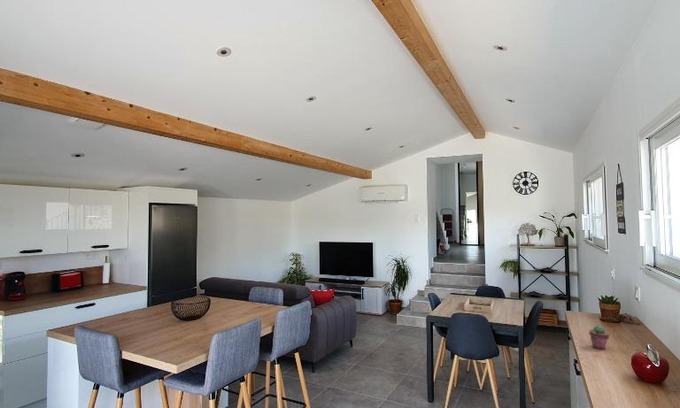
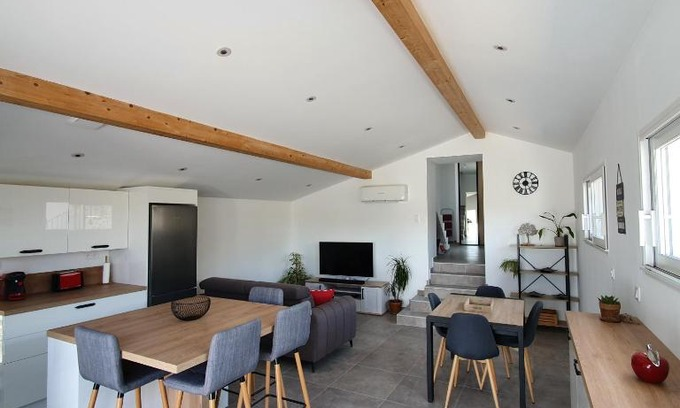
- potted succulent (599, 336)
